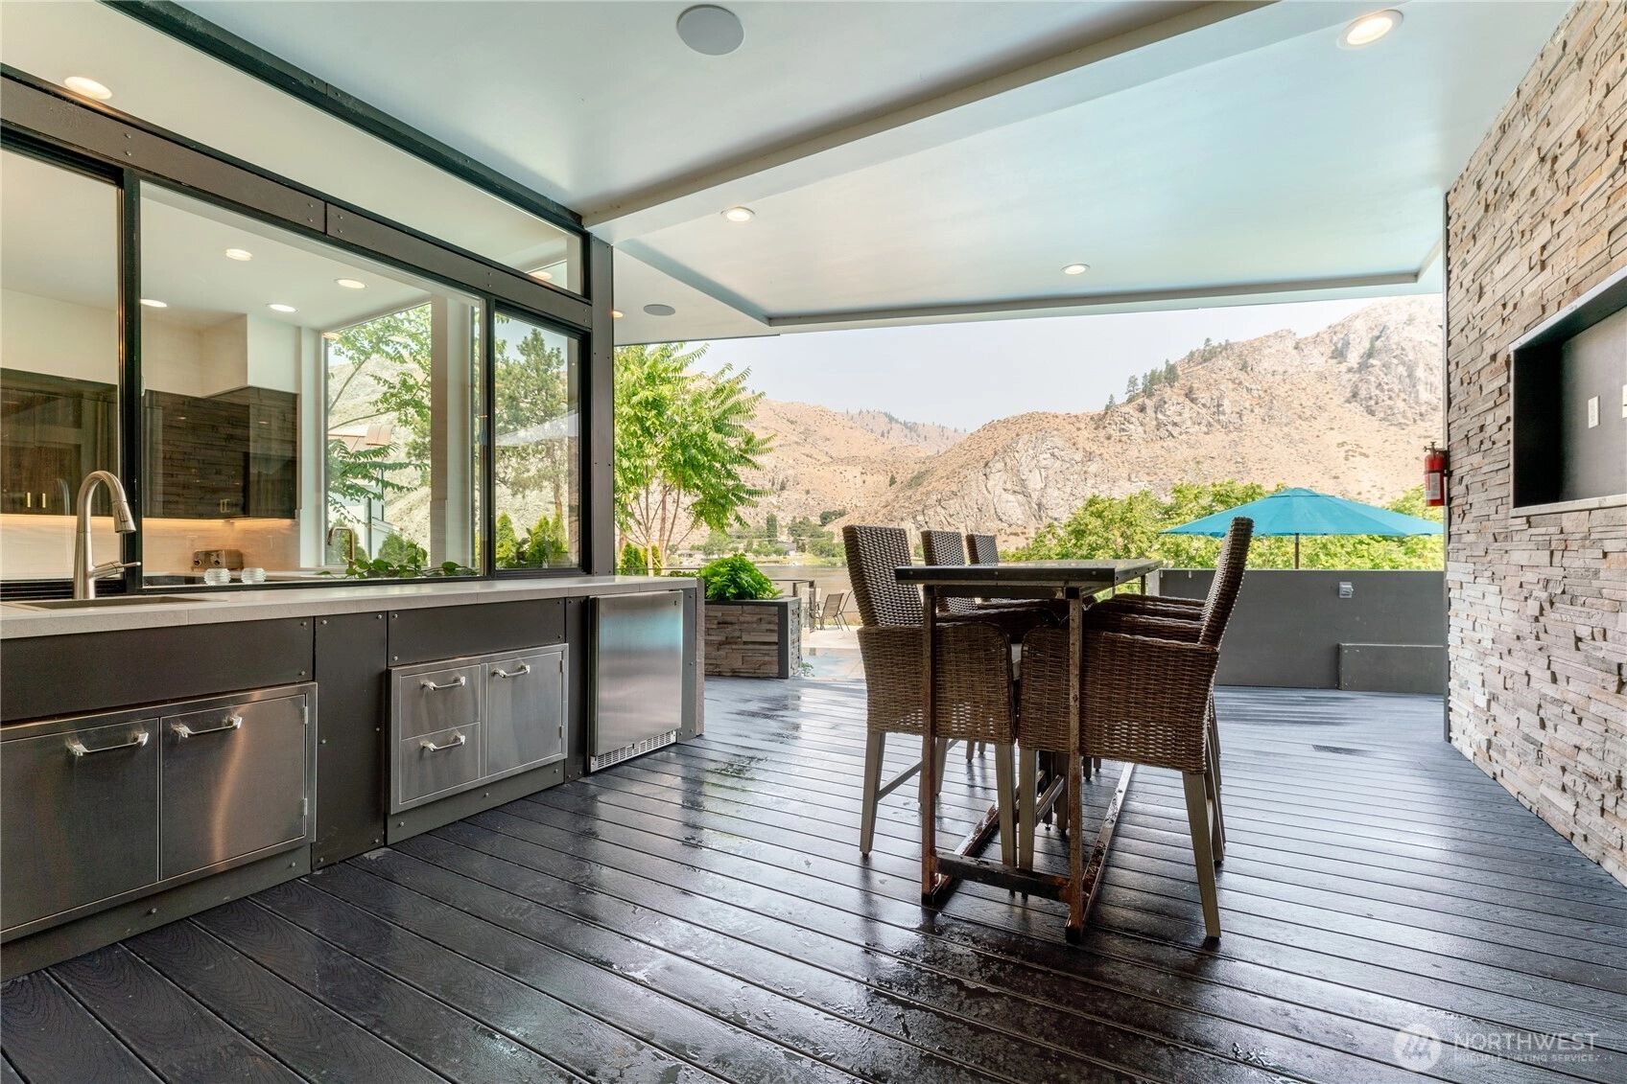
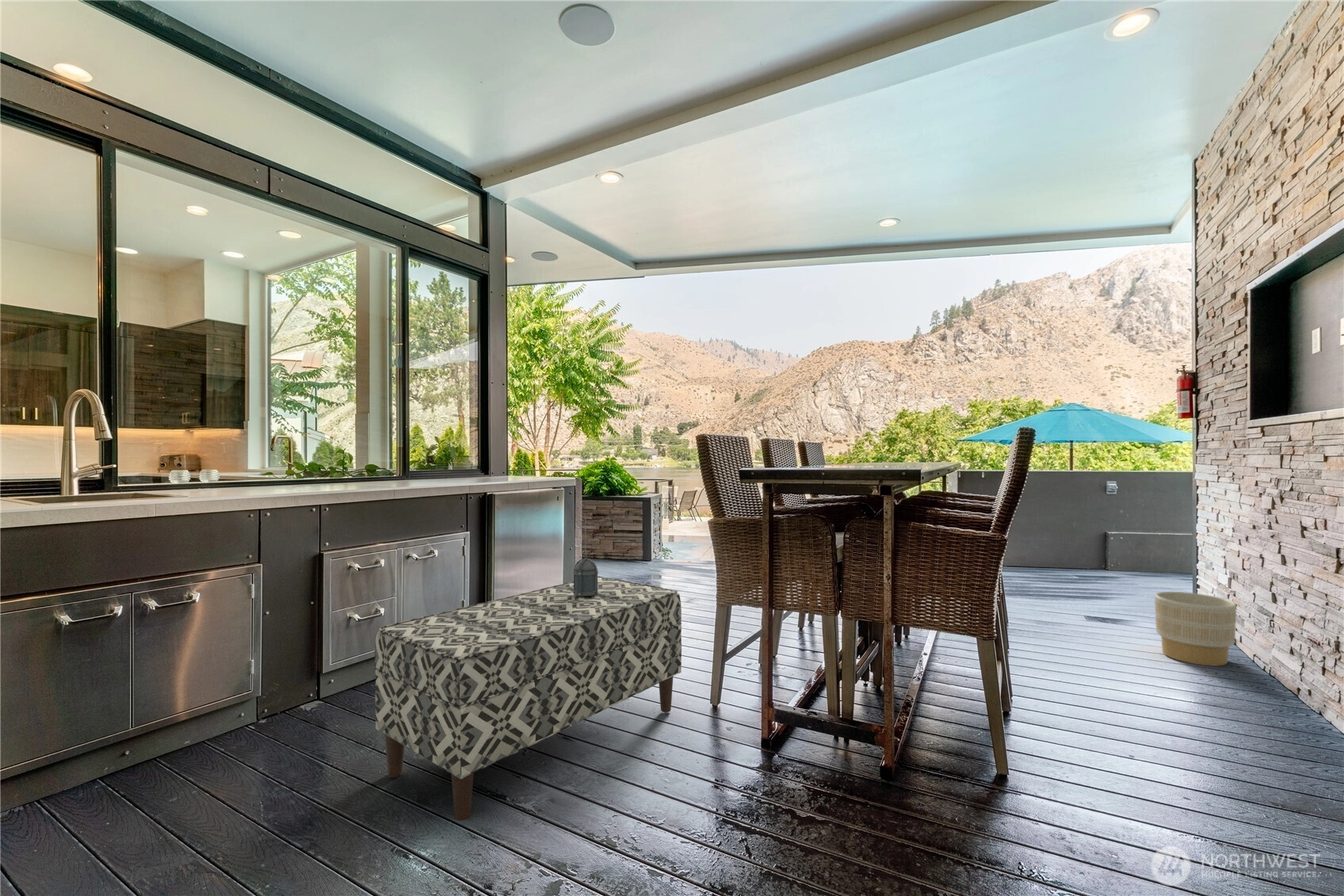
+ planter (1193, 628)
+ bench (545, 673)
+ lantern (586, 555)
